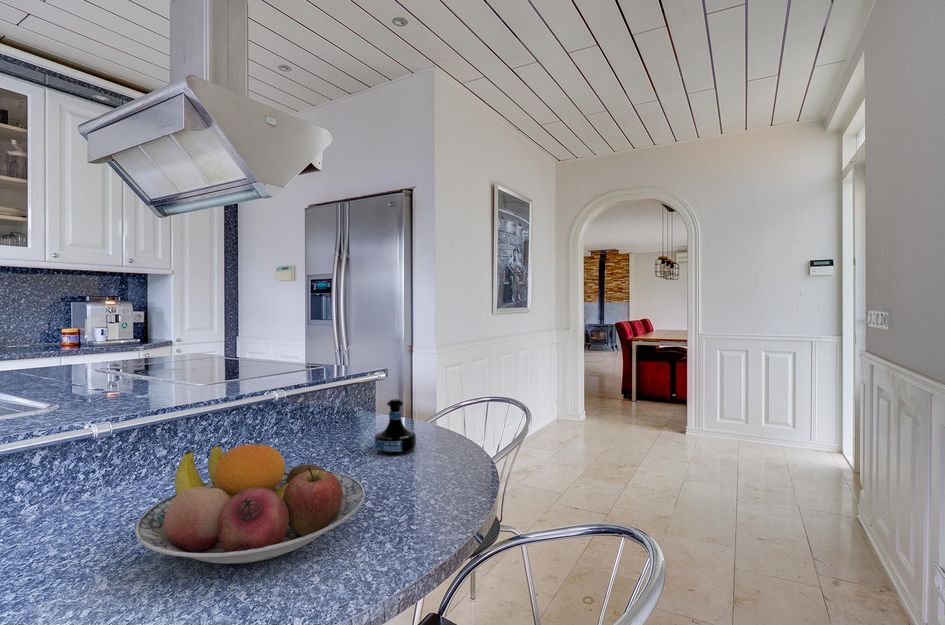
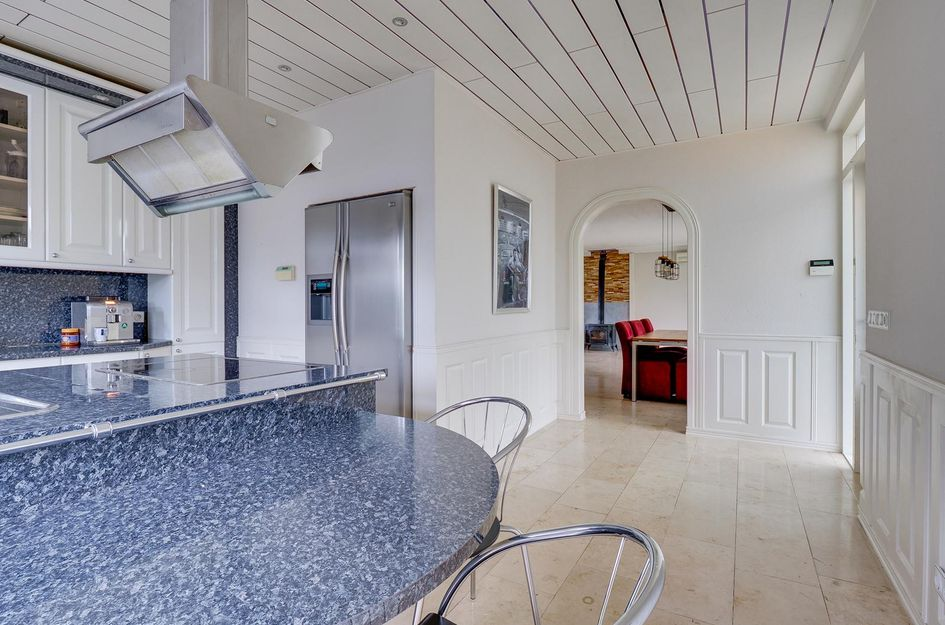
- fruit bowl (260, 494)
- tequila bottle (395, 424)
